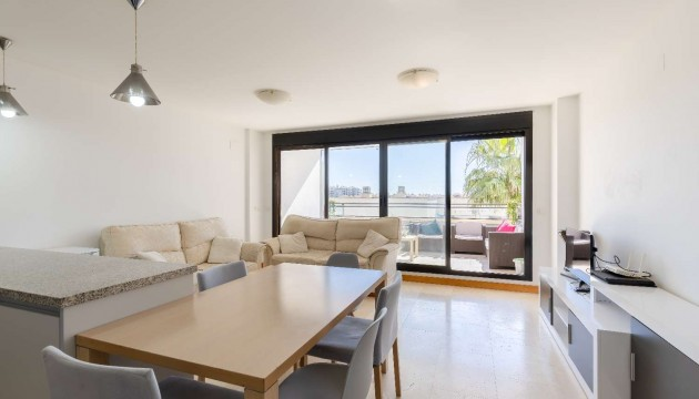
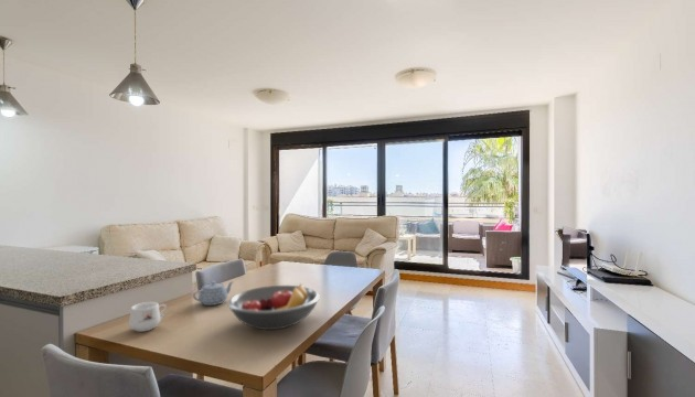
+ teapot (214, 291)
+ mug (148, 315)
+ fruit bowl (275, 305)
